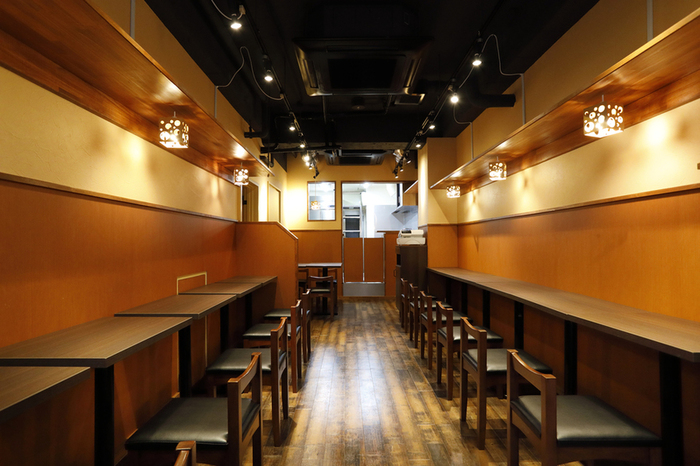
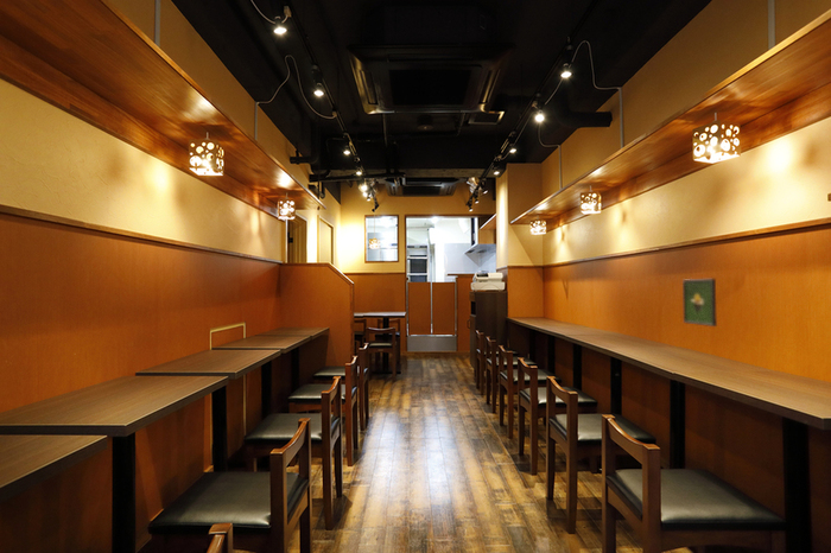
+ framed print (698, 301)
